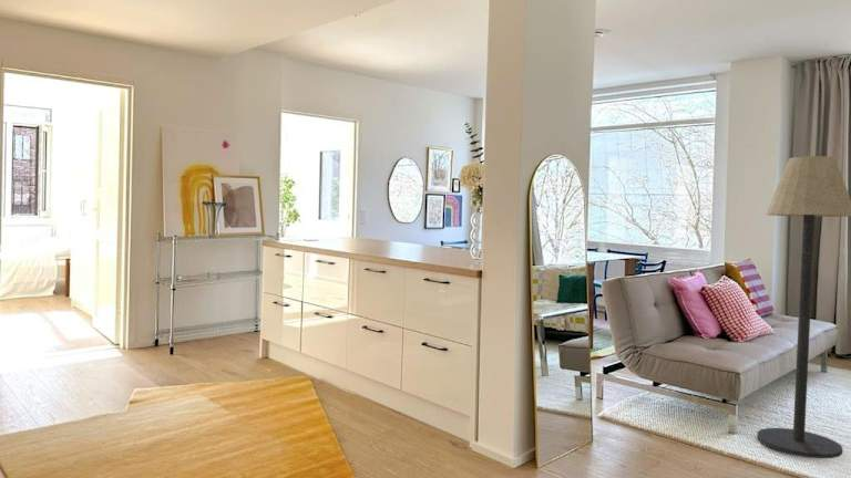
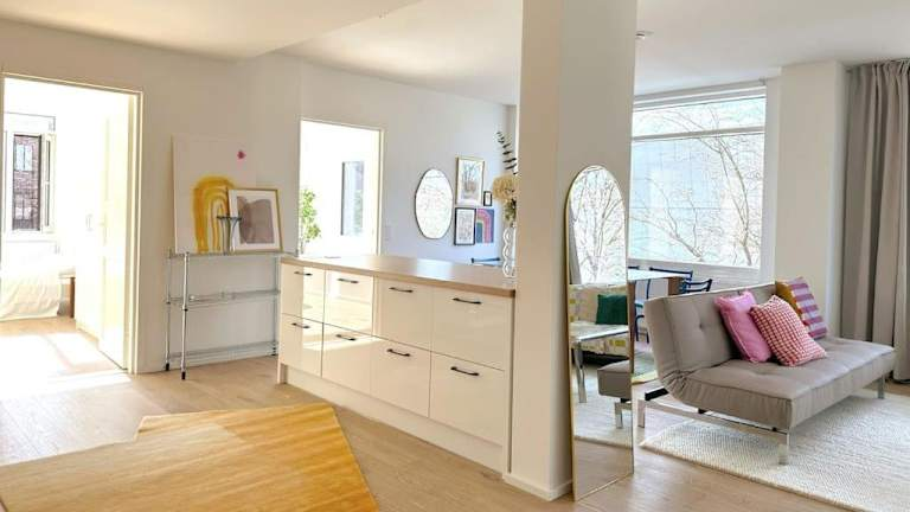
- floor lamp (804, 302)
